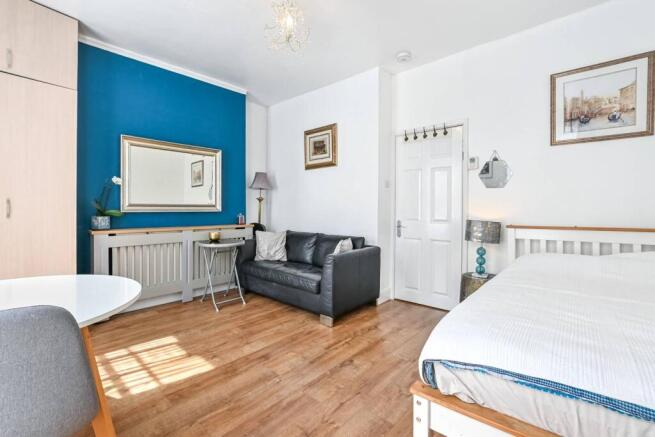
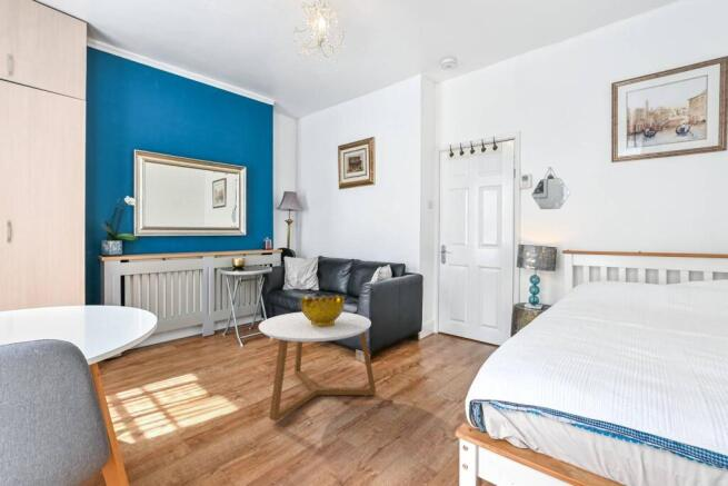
+ coffee table (318, 340)
+ decorative bowl (322, 309)
